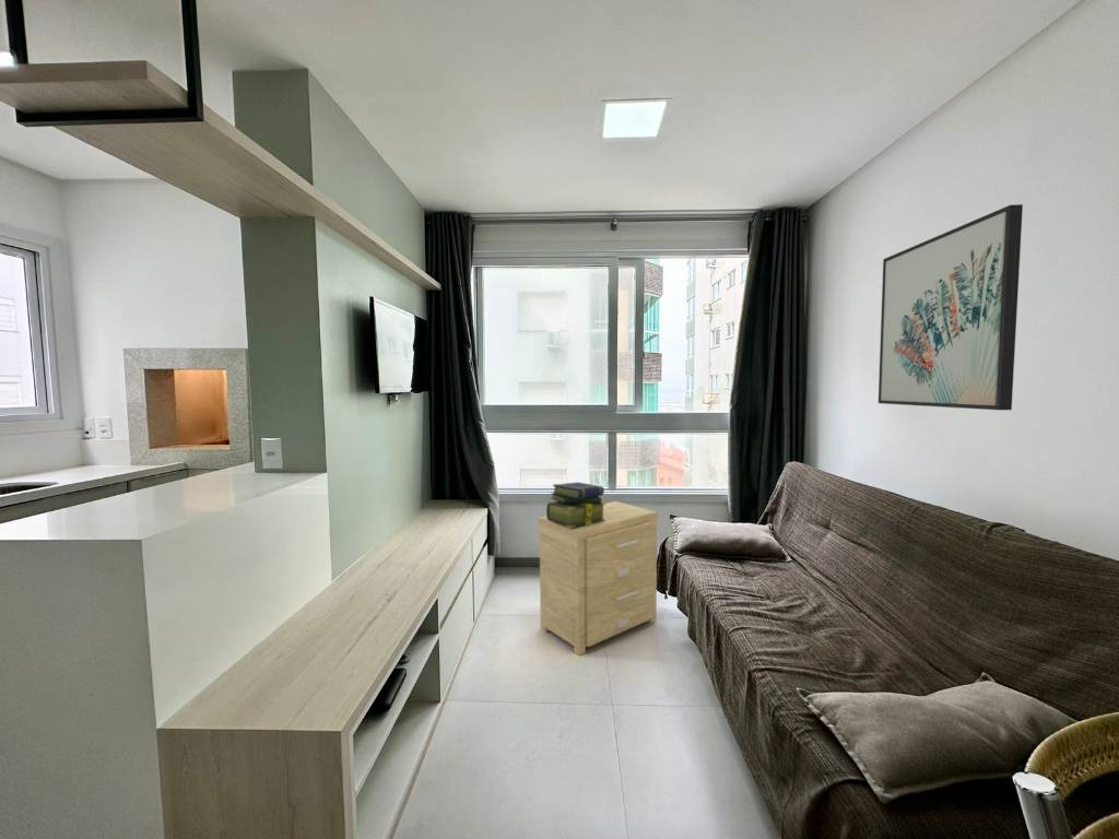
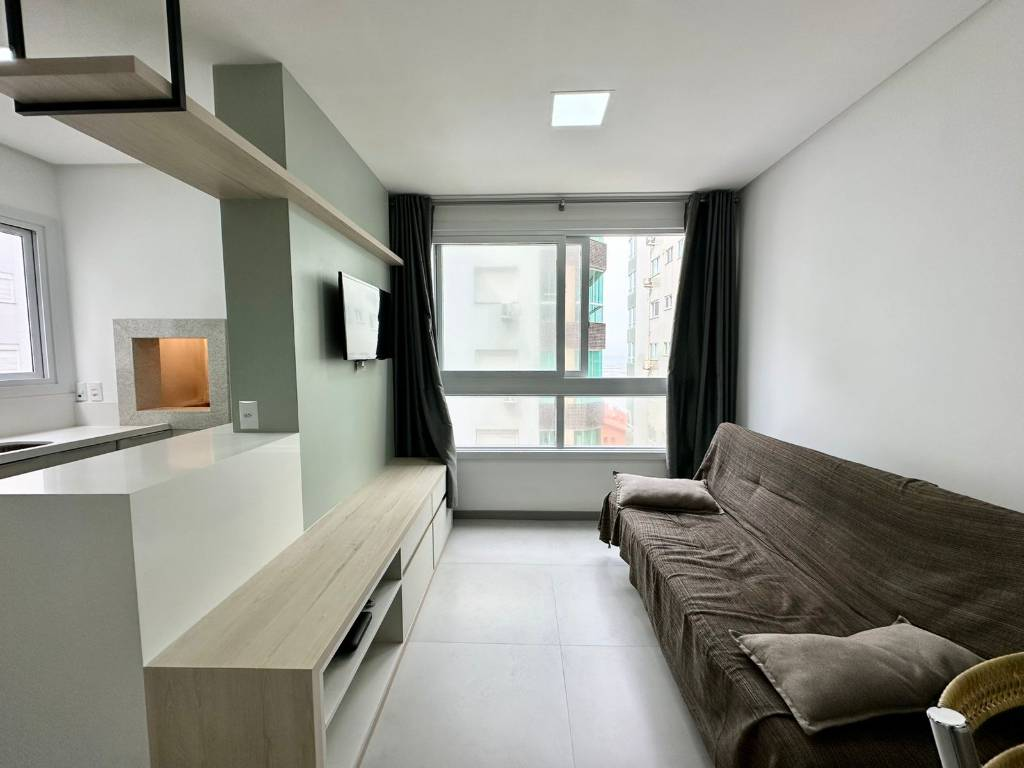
- side table (602, 571)
- stack of books (576, 501)
- wall art (937, 322)
